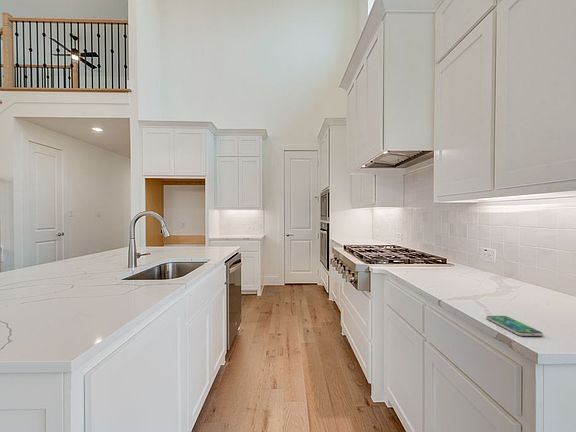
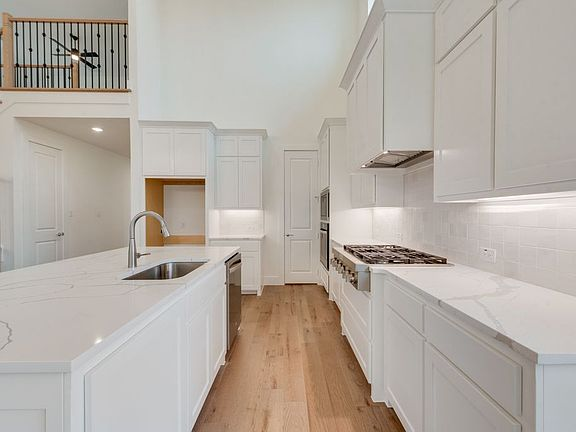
- smartphone (512, 325)
